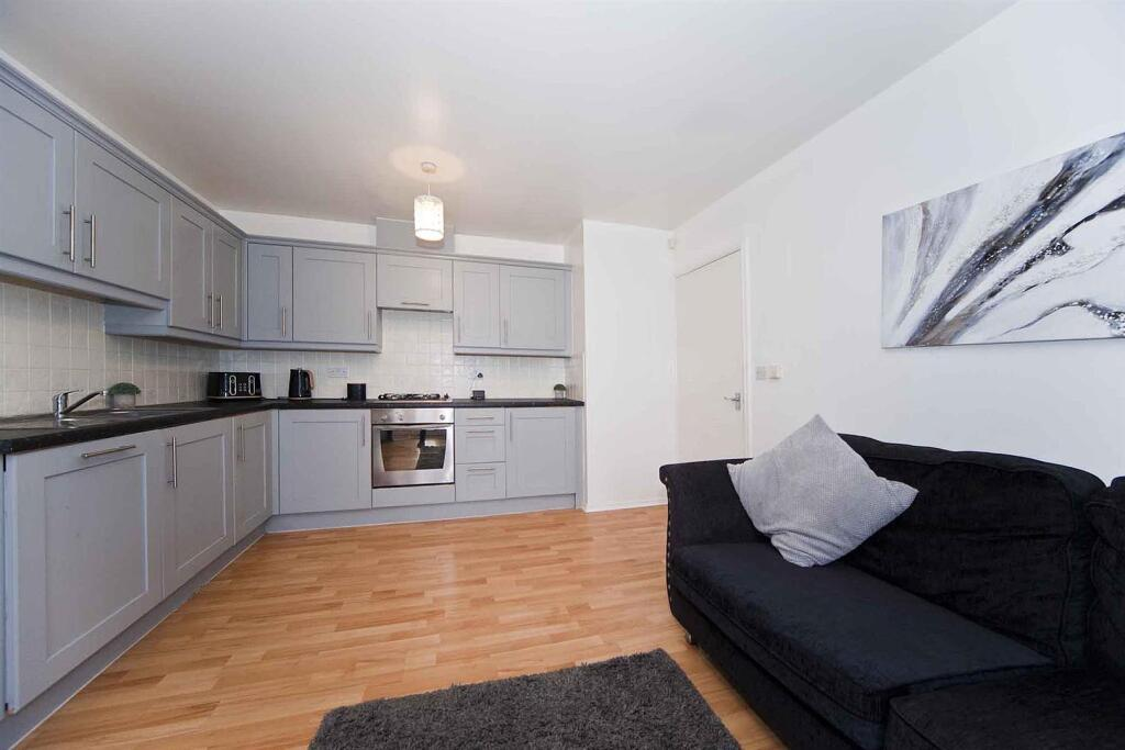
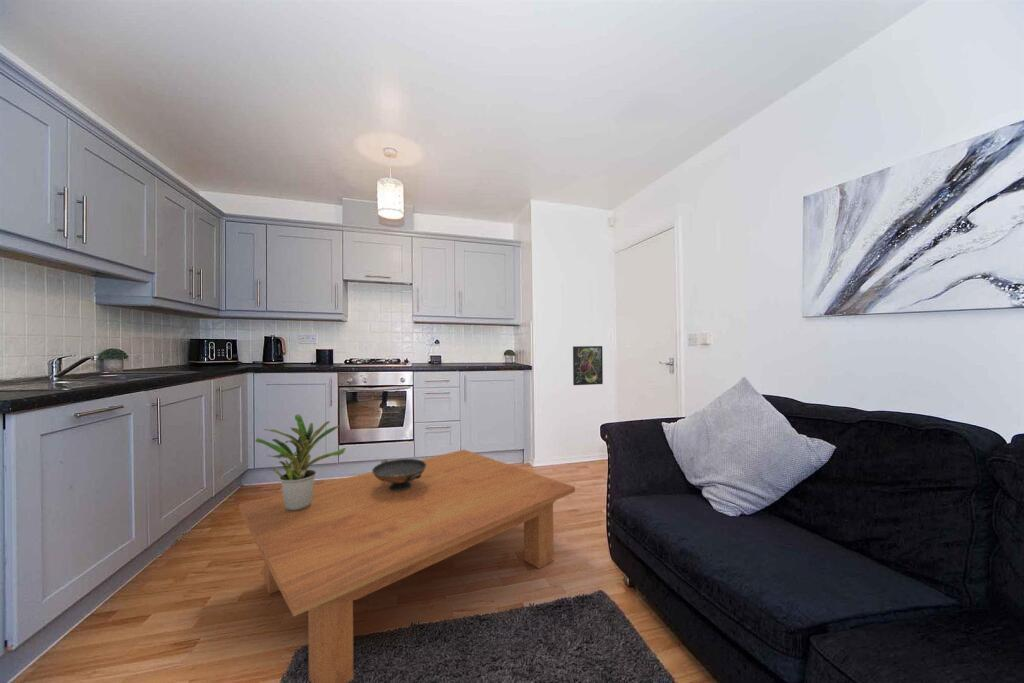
+ decorative bowl (400, 476)
+ coffee table (415, 533)
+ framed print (587, 365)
+ potted plant (301, 460)
